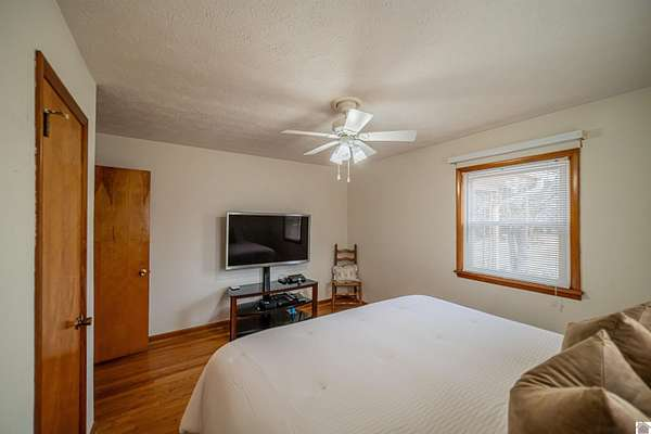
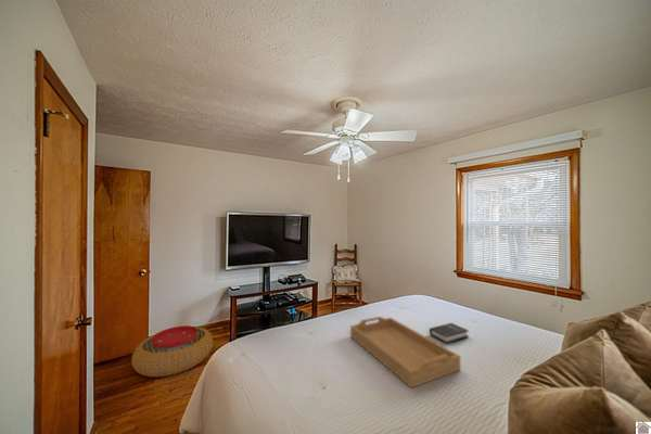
+ serving tray (398, 343)
+ hardback book (448, 332)
+ pouf (175, 346)
